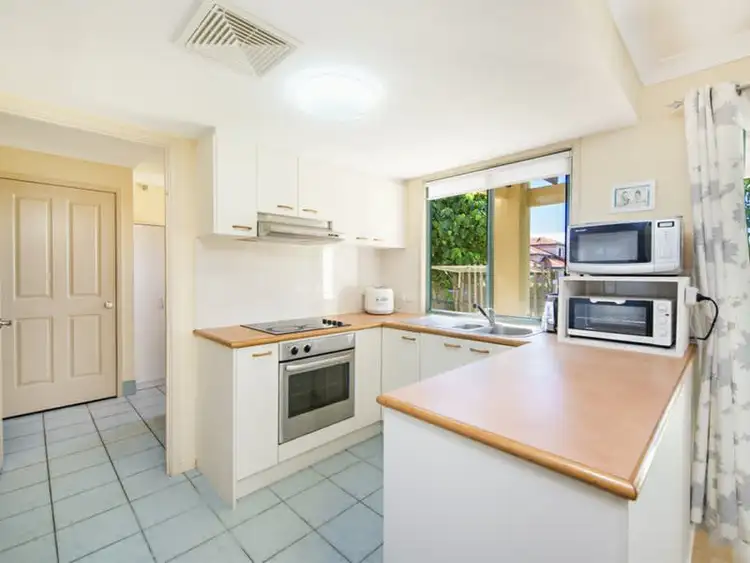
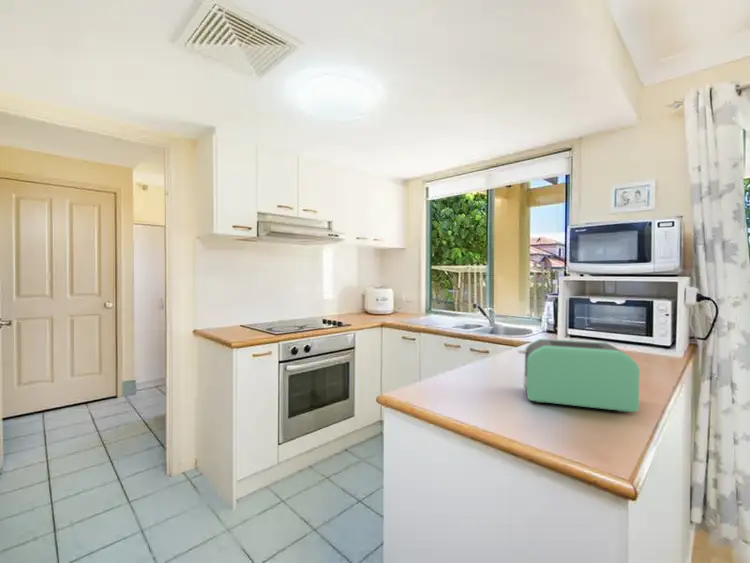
+ toaster (575, 372)
